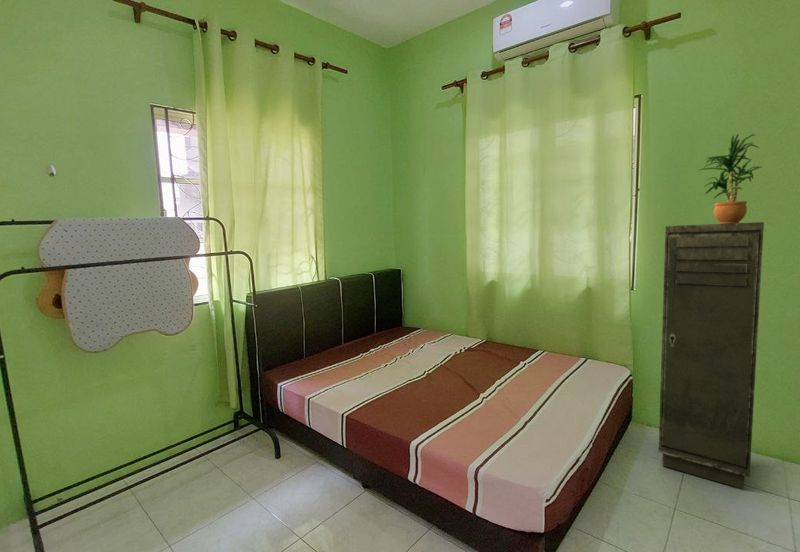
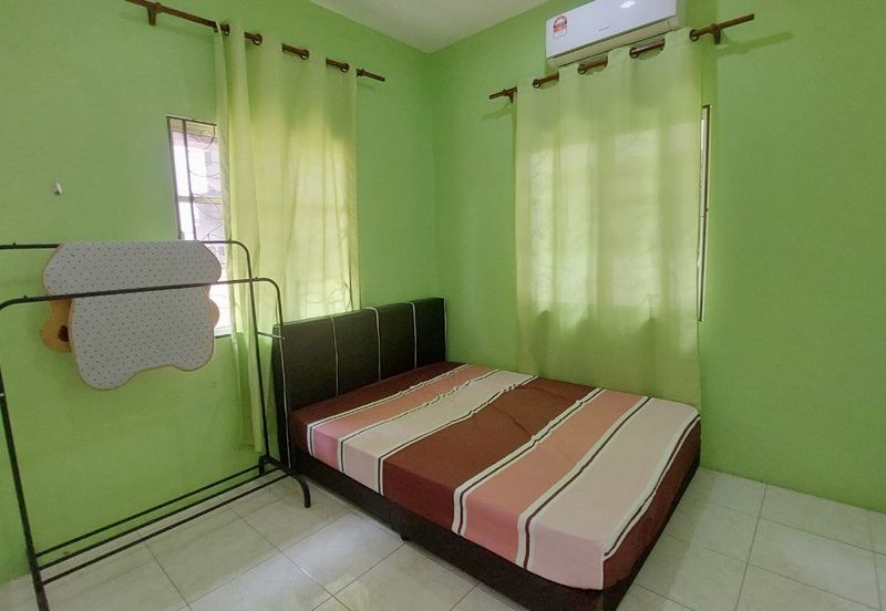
- potted plant (727, 179)
- storage cabinet (706, 346)
